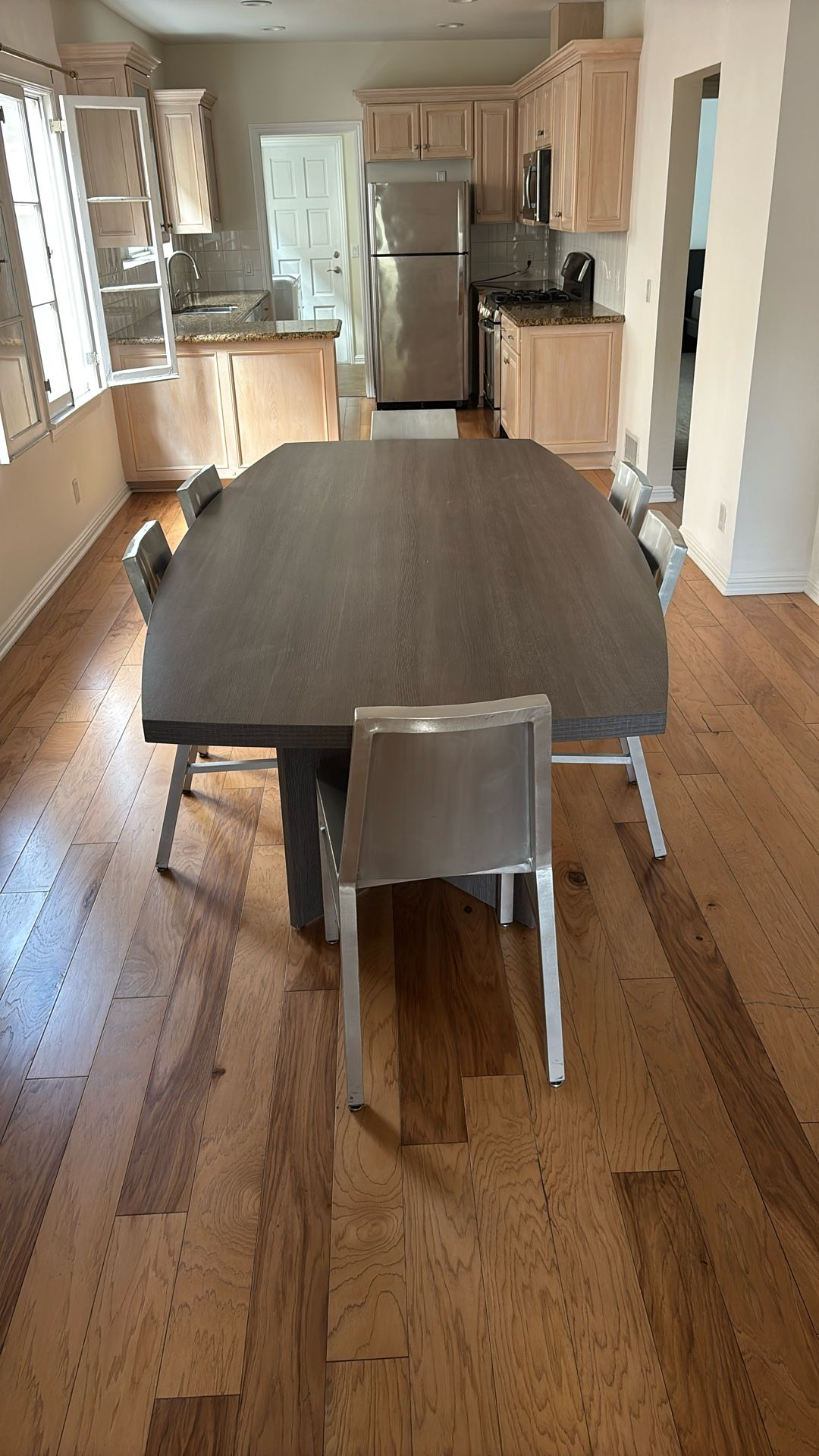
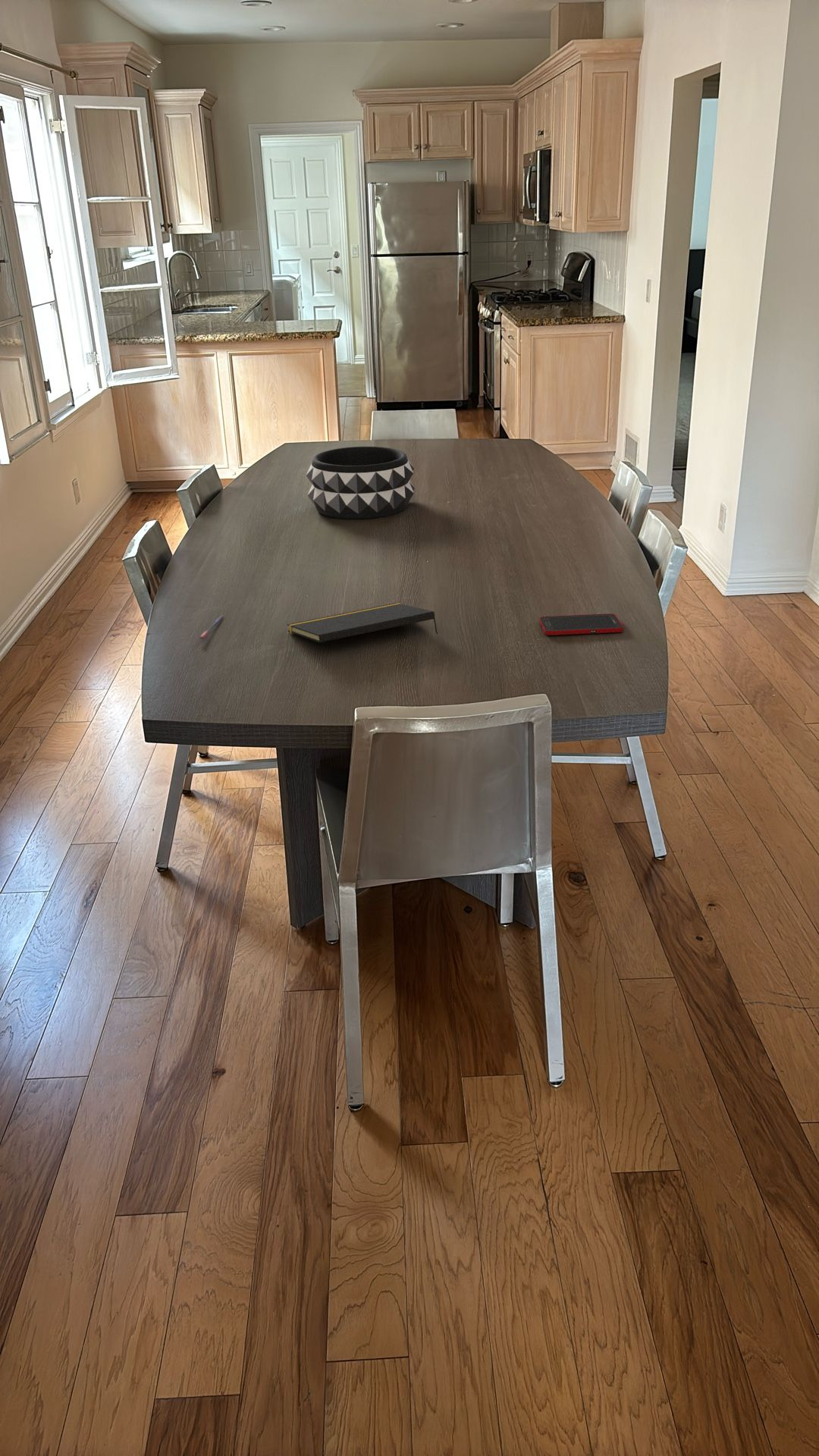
+ pen (212, 626)
+ cell phone (580, 624)
+ notepad (359, 621)
+ decorative bowl (360, 482)
